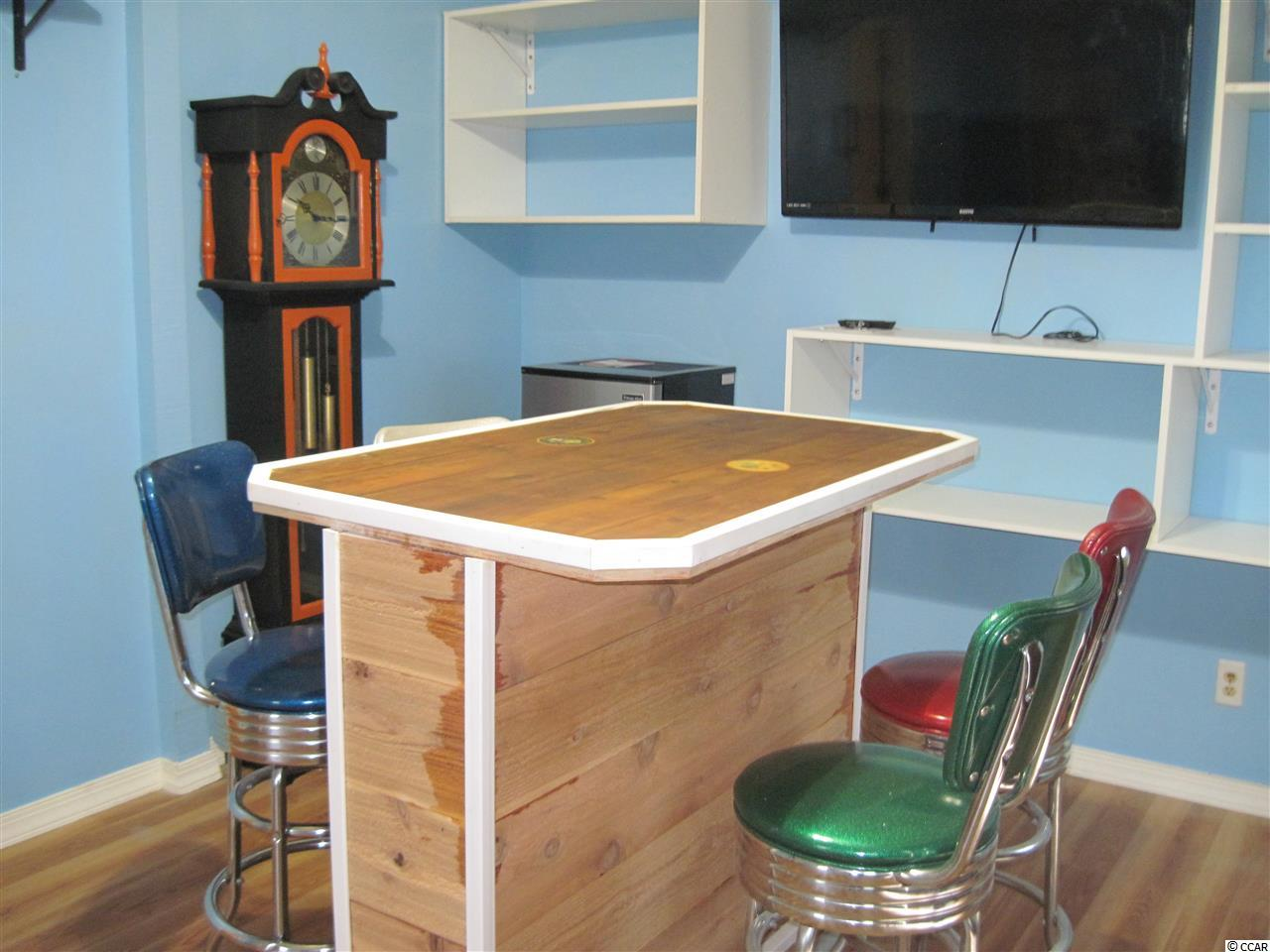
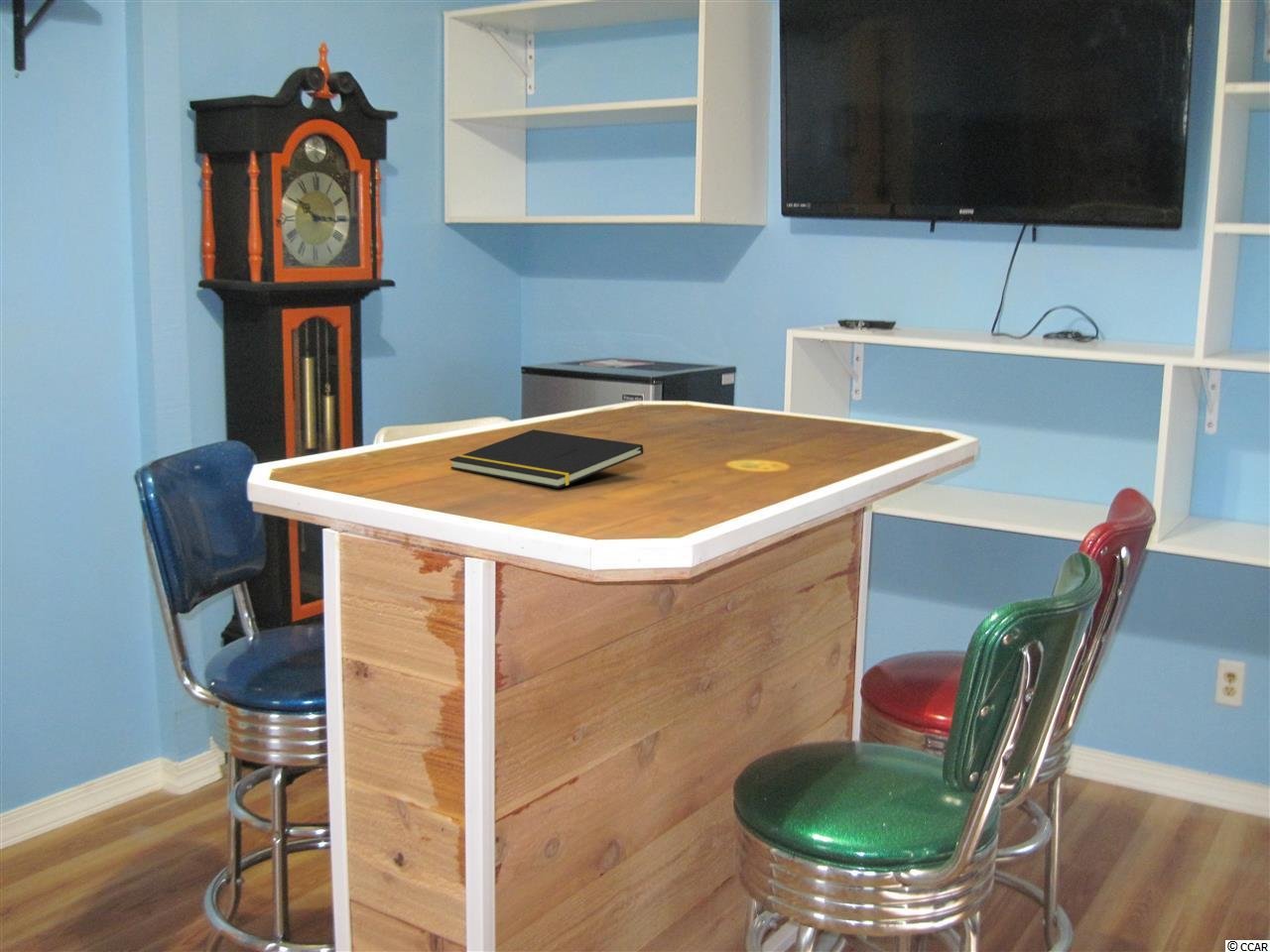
+ notepad (545, 456)
